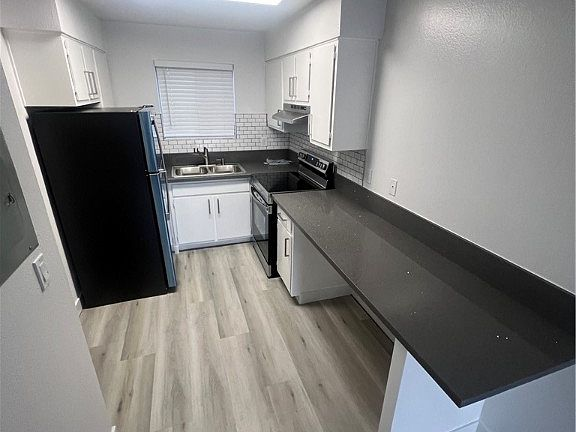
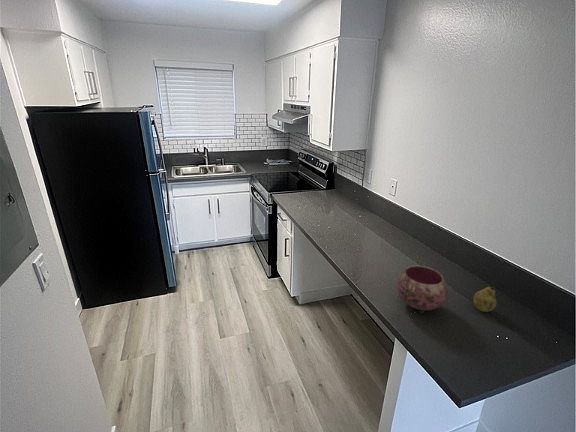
+ bowl (420, 290)
+ fruit (485, 297)
